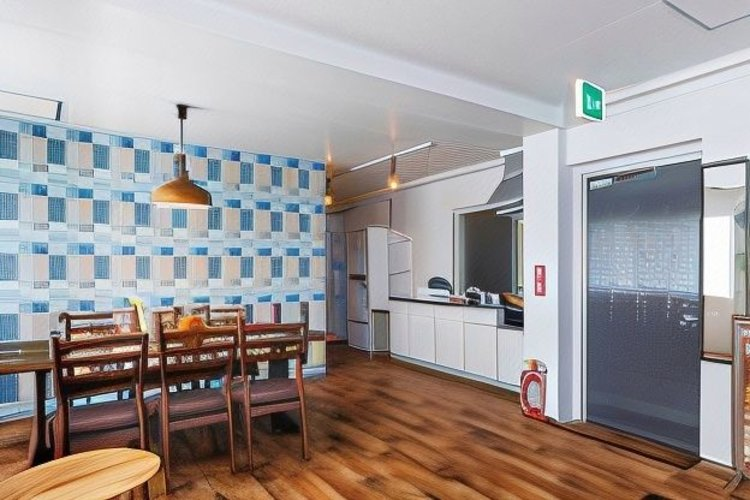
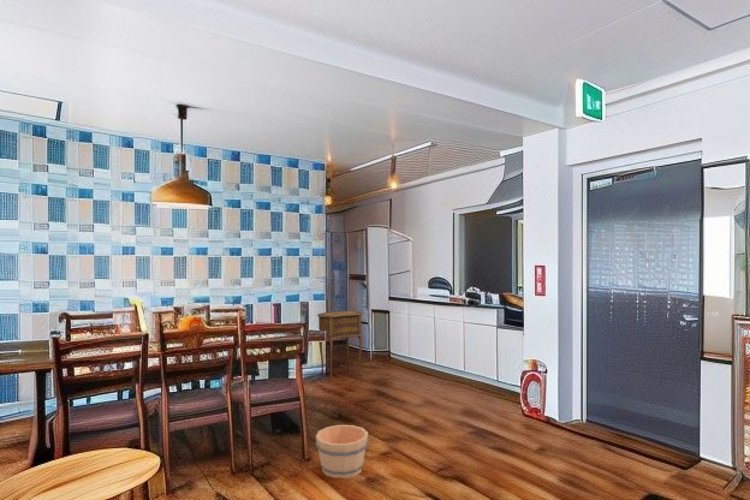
+ side table (339, 338)
+ bucket (342, 451)
